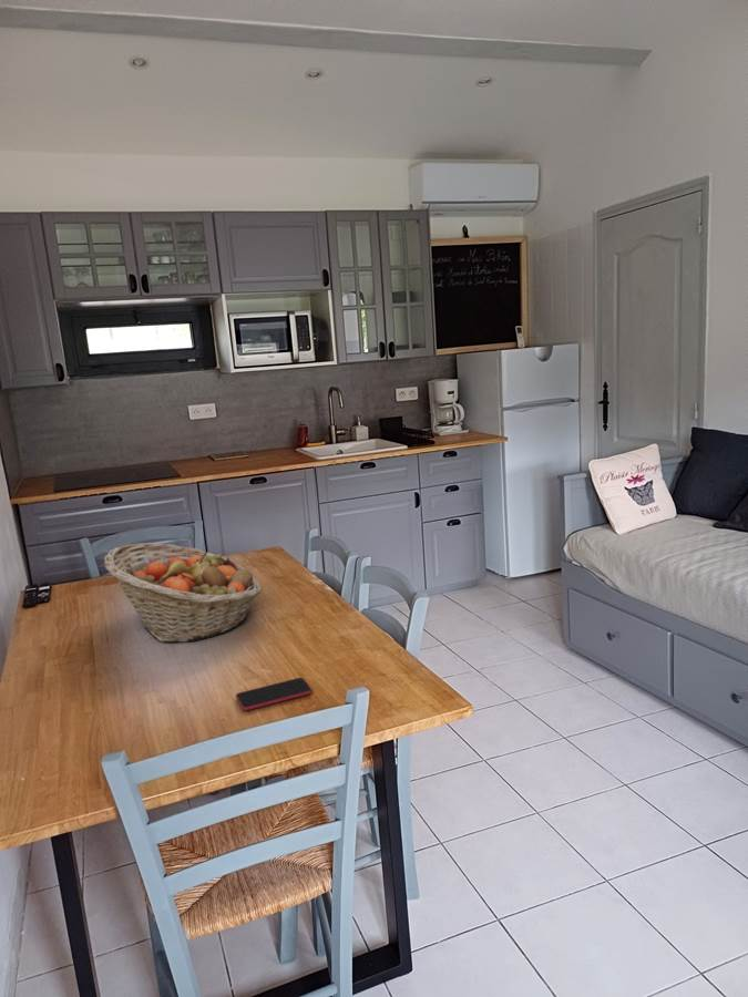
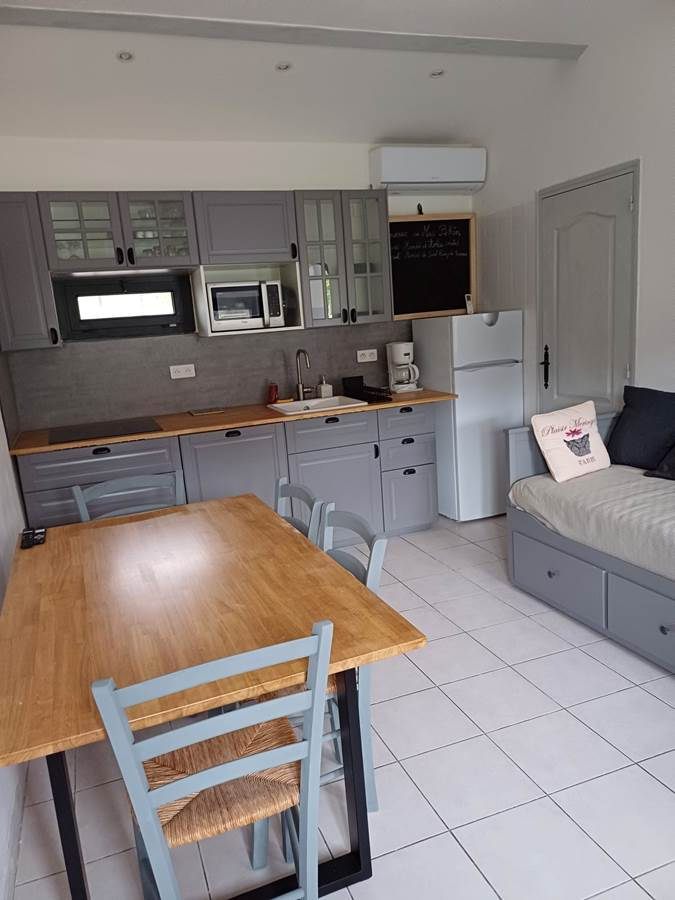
- fruit basket (185, 583)
- smartphone (274, 693)
